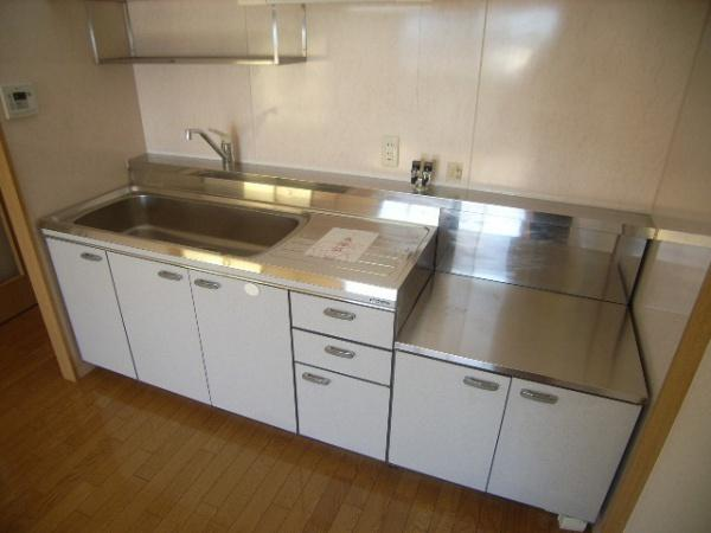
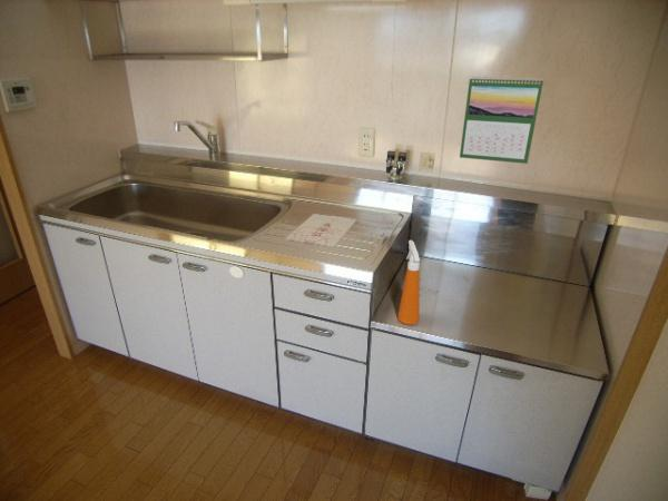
+ calendar (499, 119)
+ spray bottle (410, 281)
